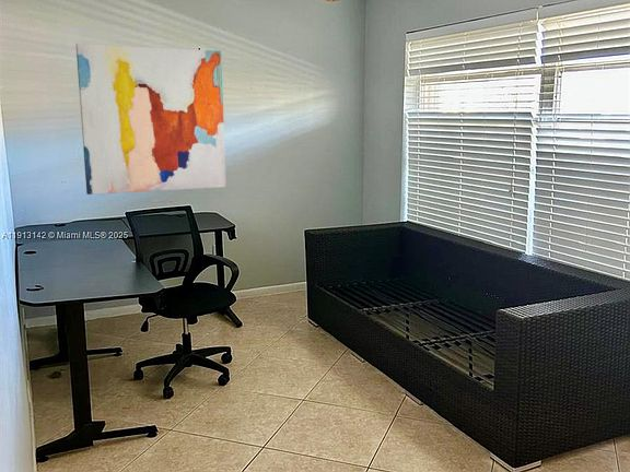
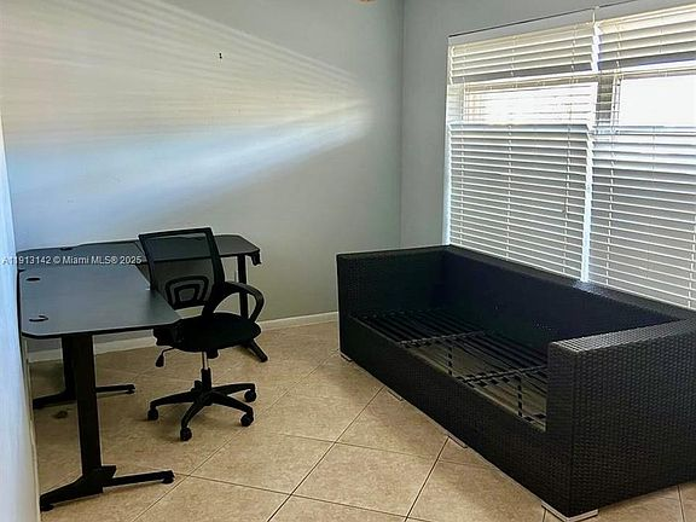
- wall art (155, 120)
